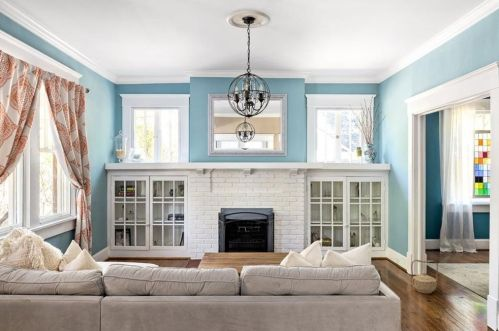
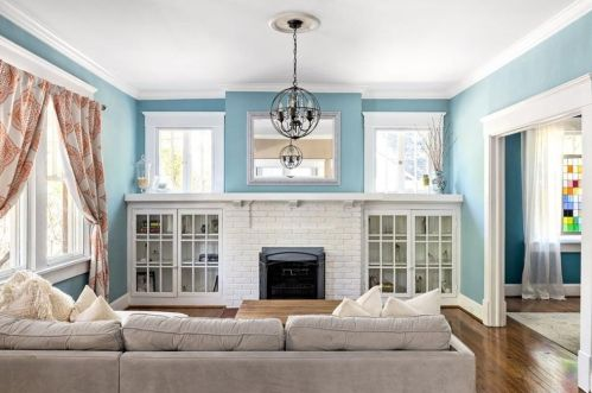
- basket (424, 275)
